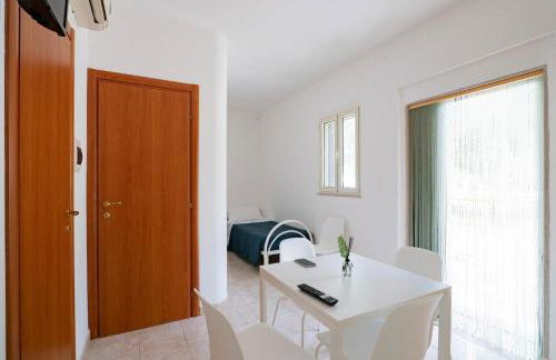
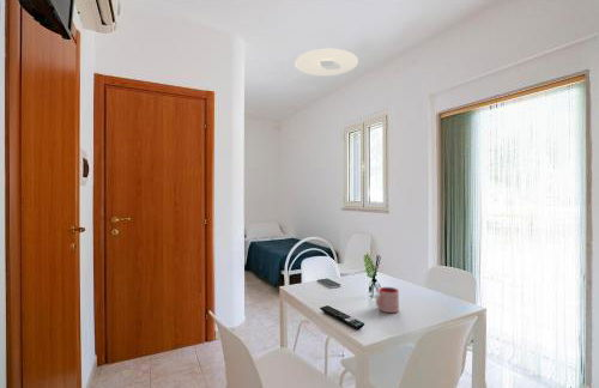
+ ceiling light (326, 60)
+ mug (386, 299)
